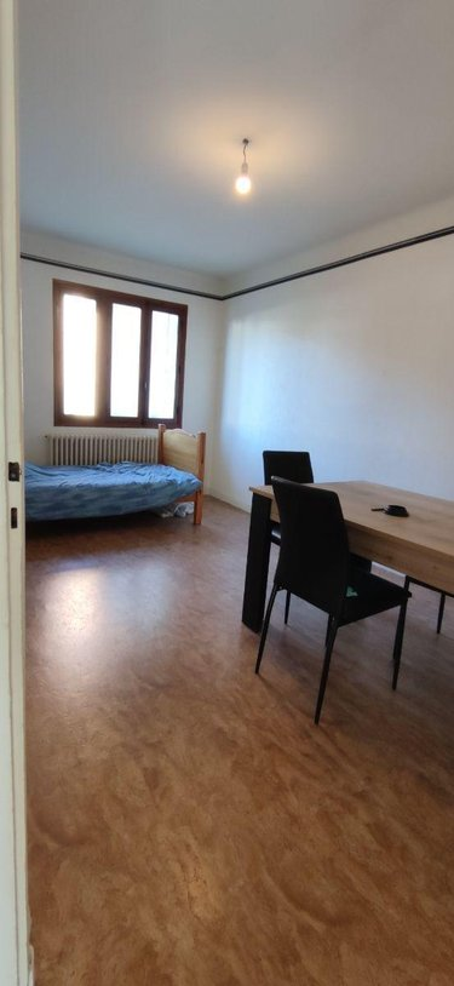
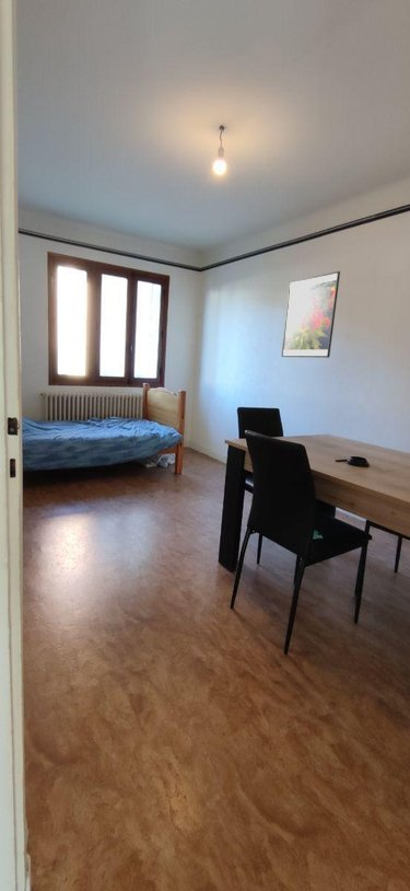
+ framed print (308, 317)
